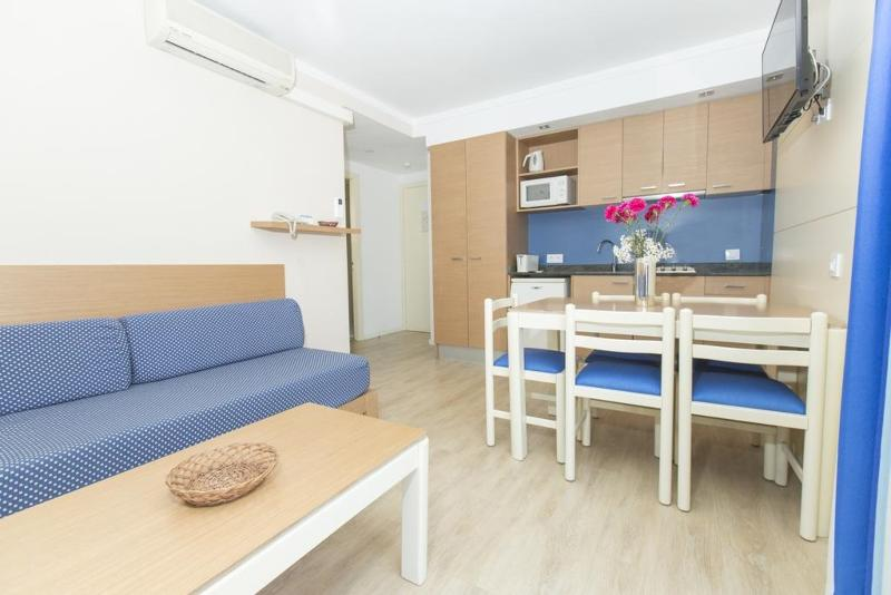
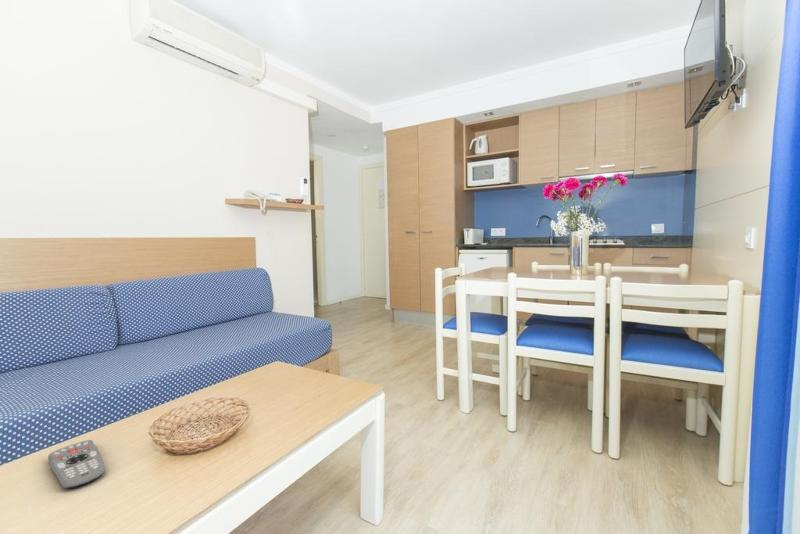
+ remote control (78, 463)
